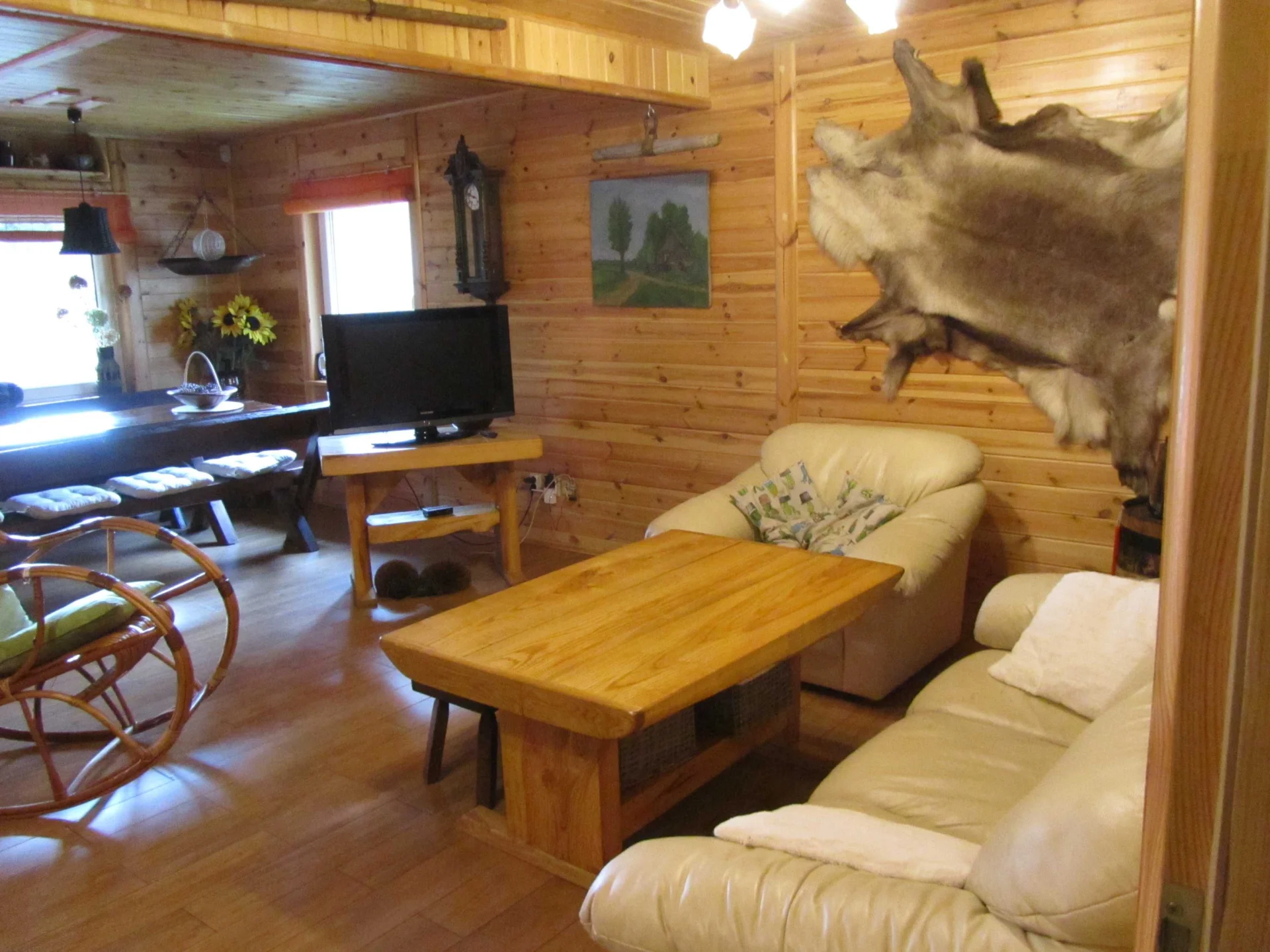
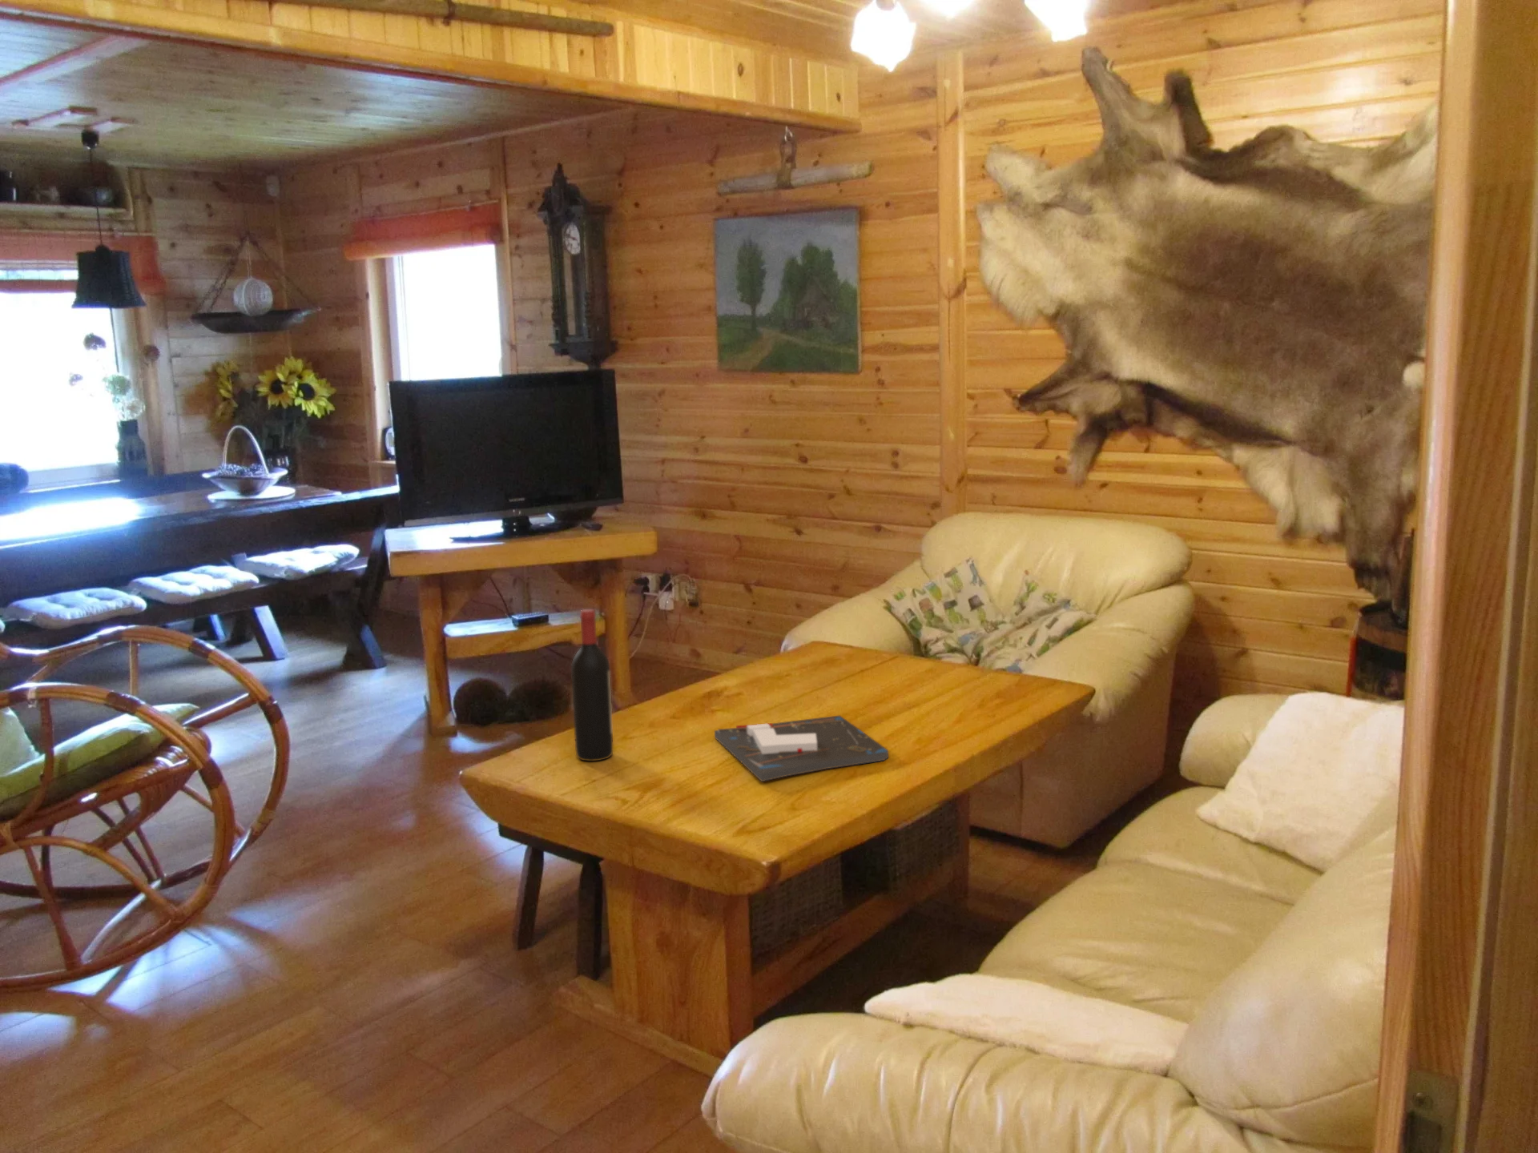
+ wine bottle (591, 684)
+ board game (797, 741)
